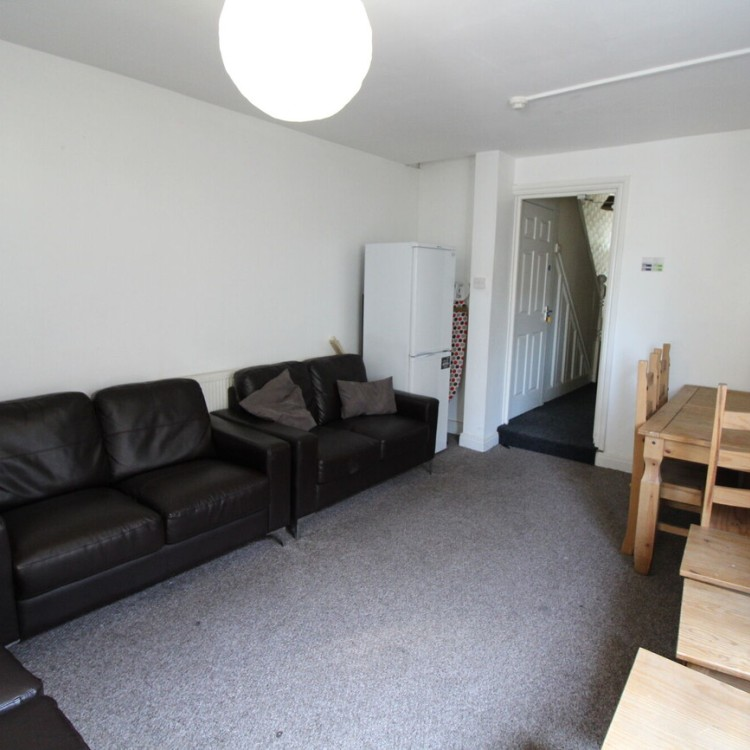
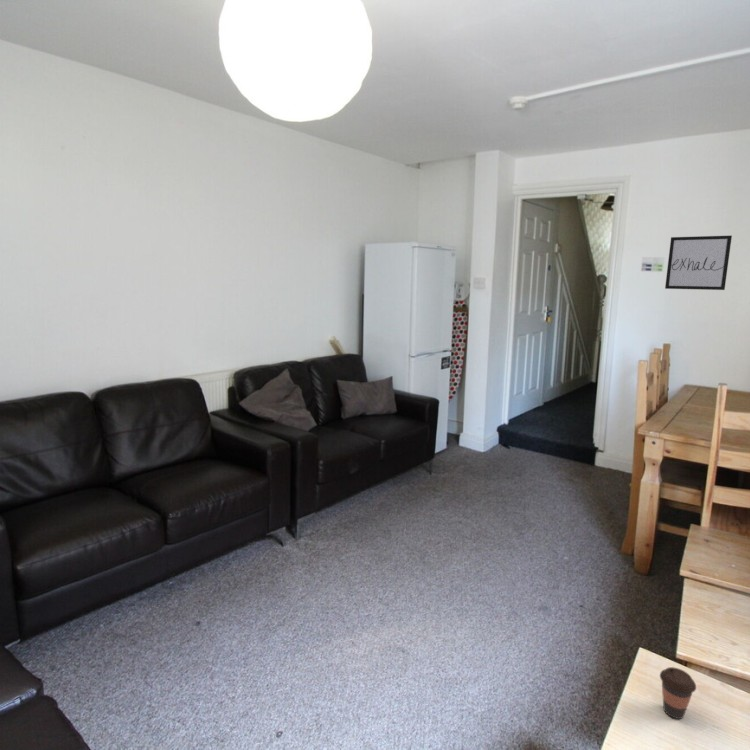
+ coffee cup (676, 694)
+ wall art (697, 263)
